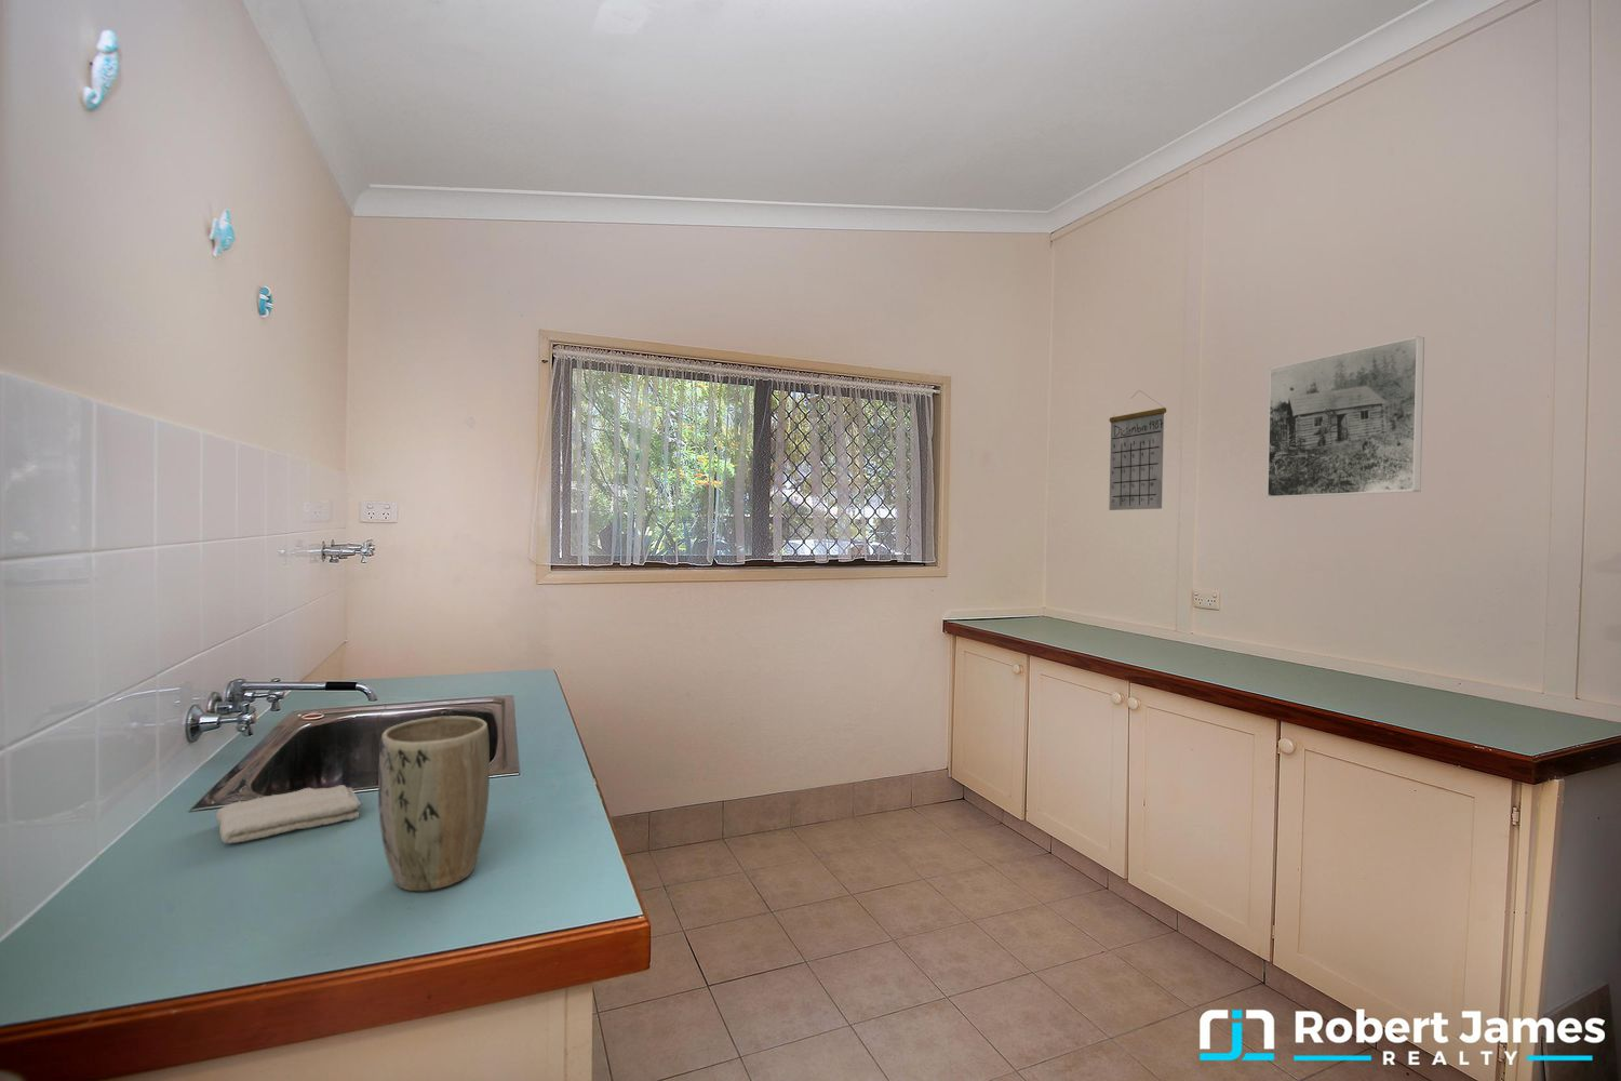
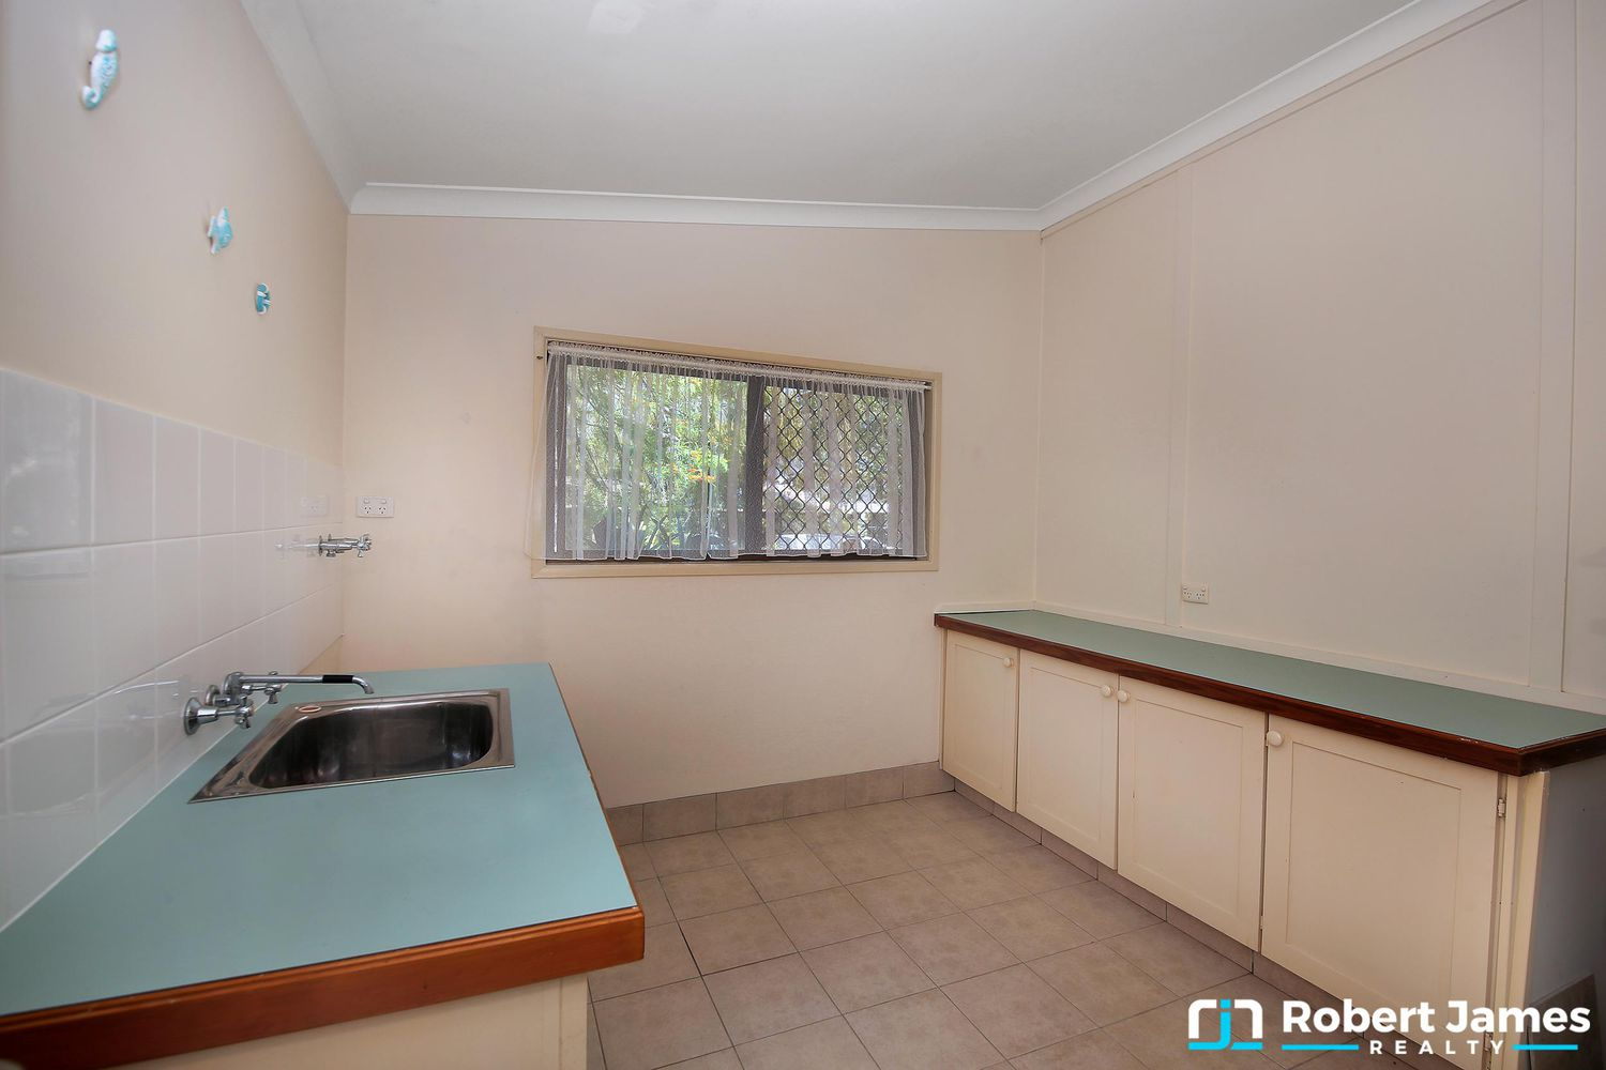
- washcloth (291, 811)
- plant pot (435, 801)
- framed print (1338, 423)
- calendar (1136, 449)
